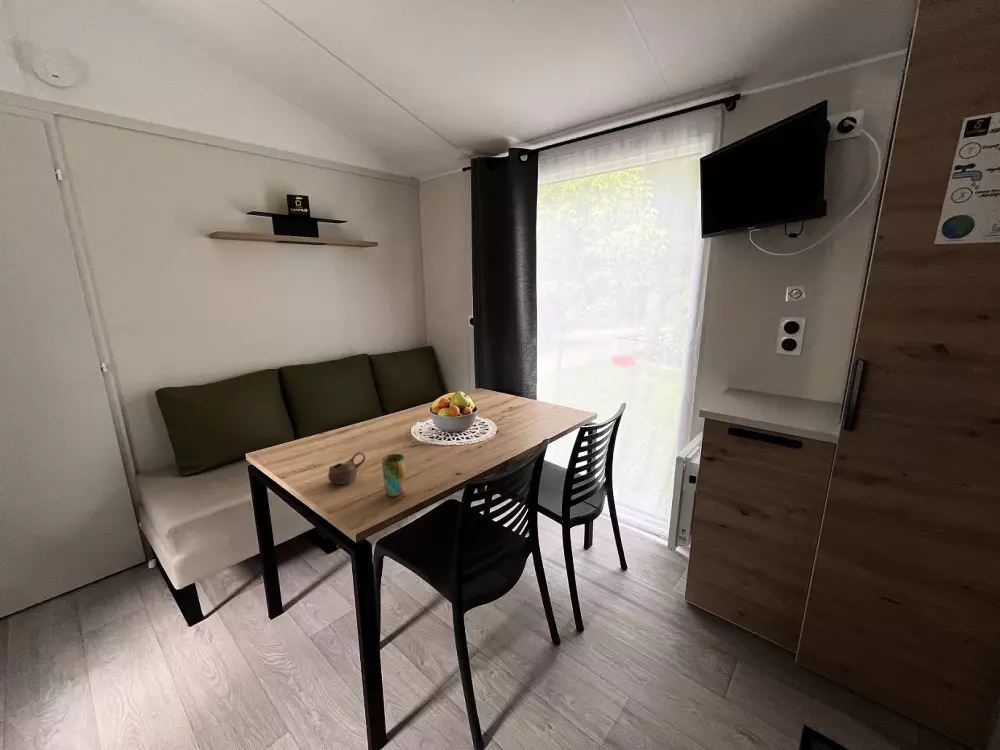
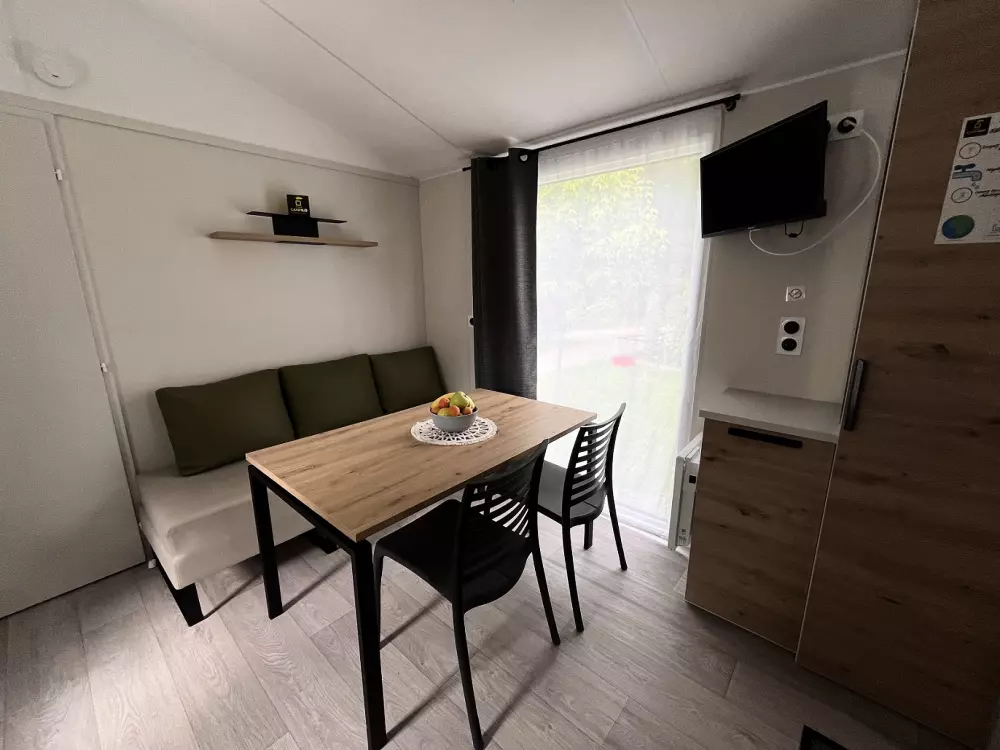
- cup (346, 468)
- cup (394, 475)
